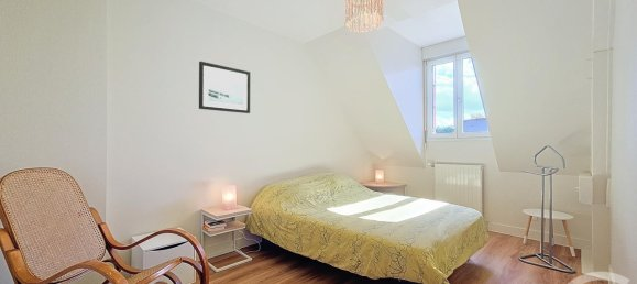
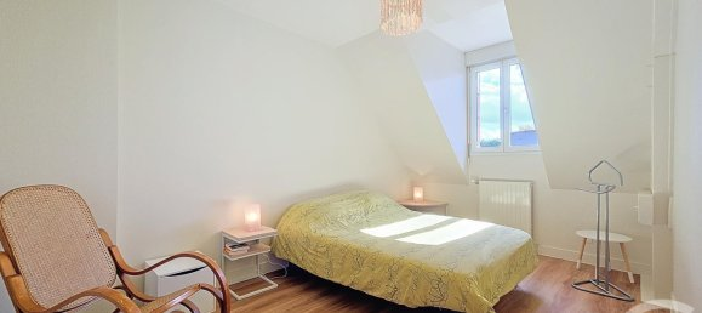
- wall art (226, 89)
